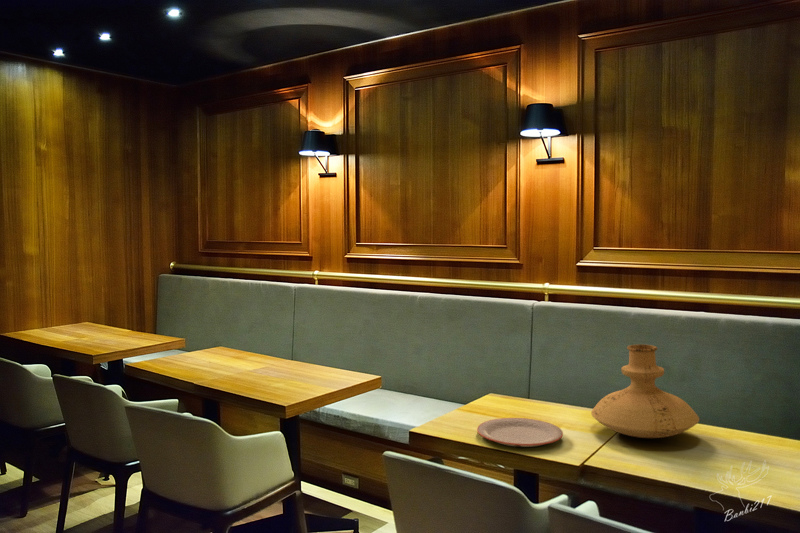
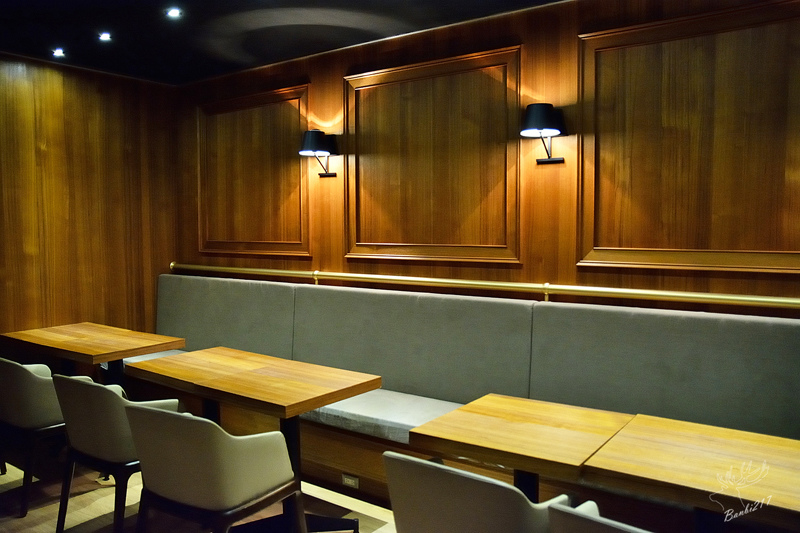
- plate (519, 433)
- vase (644, 390)
